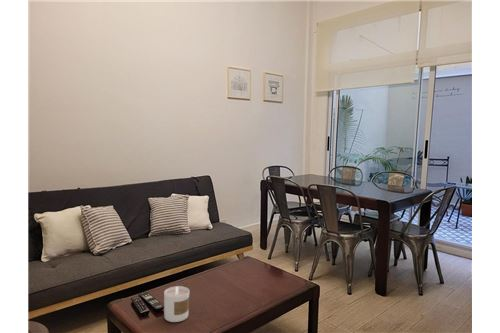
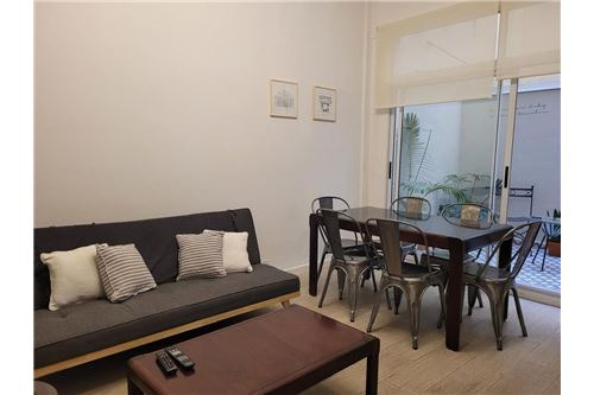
- candle (176, 301)
